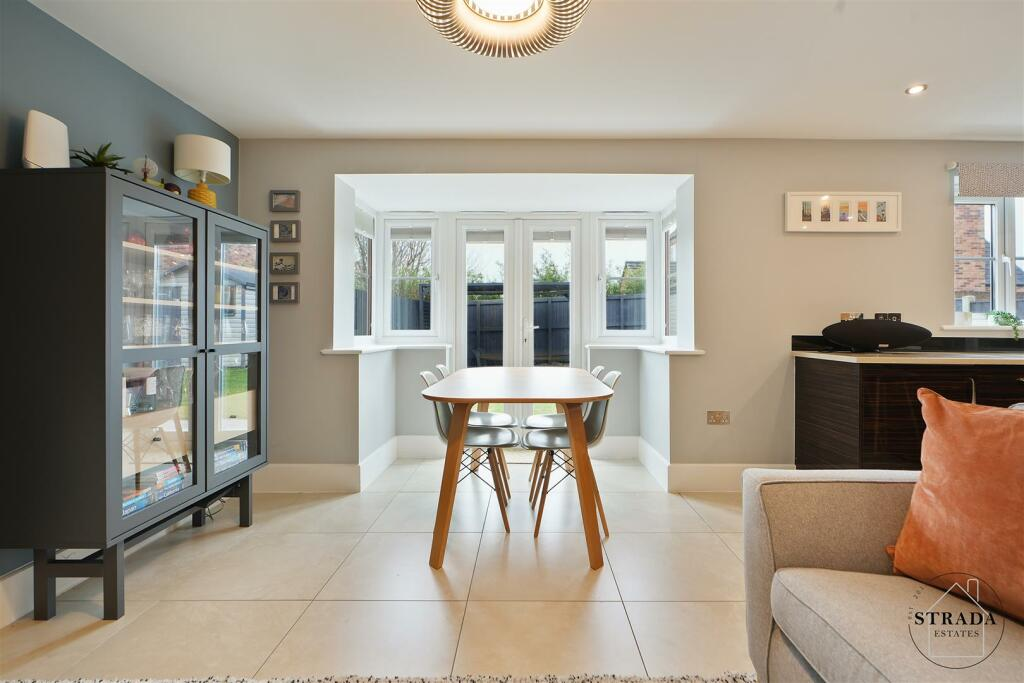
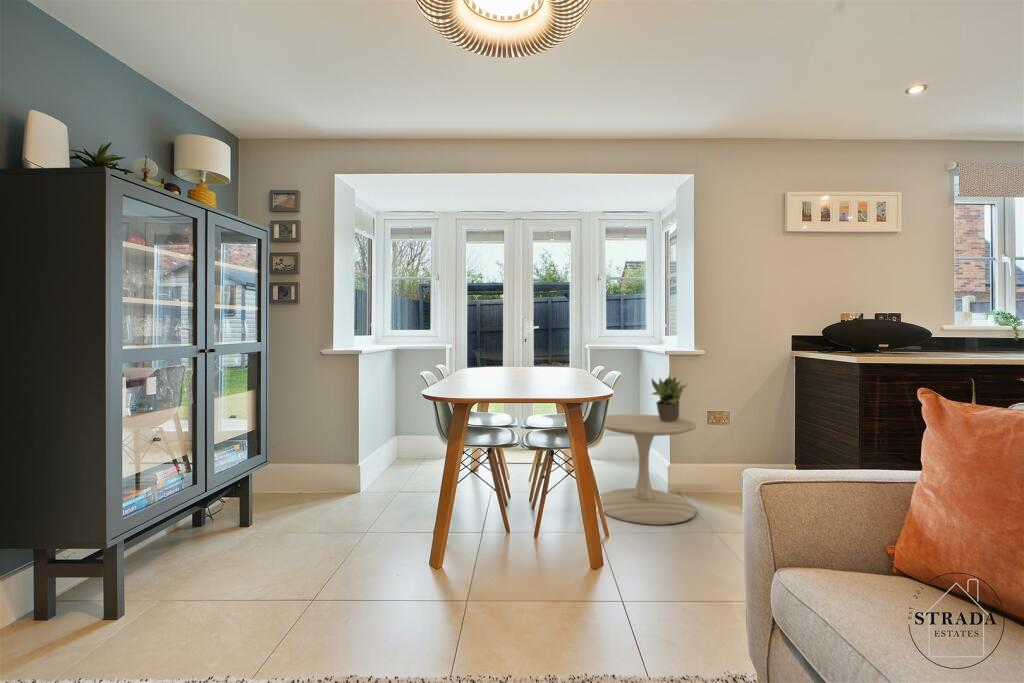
+ side table (643, 464)
+ potted plant (668, 396)
